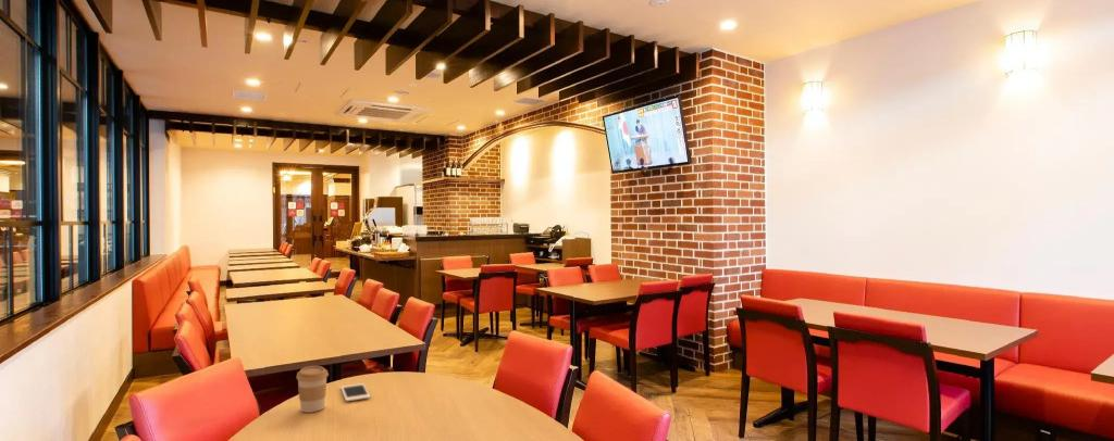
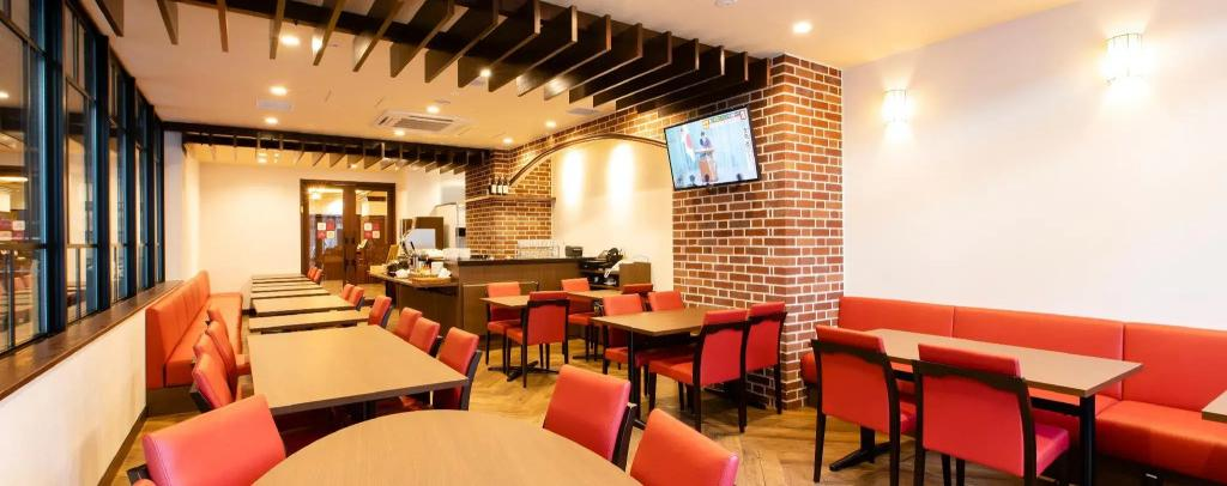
- cell phone (355, 391)
- coffee cup (312, 388)
